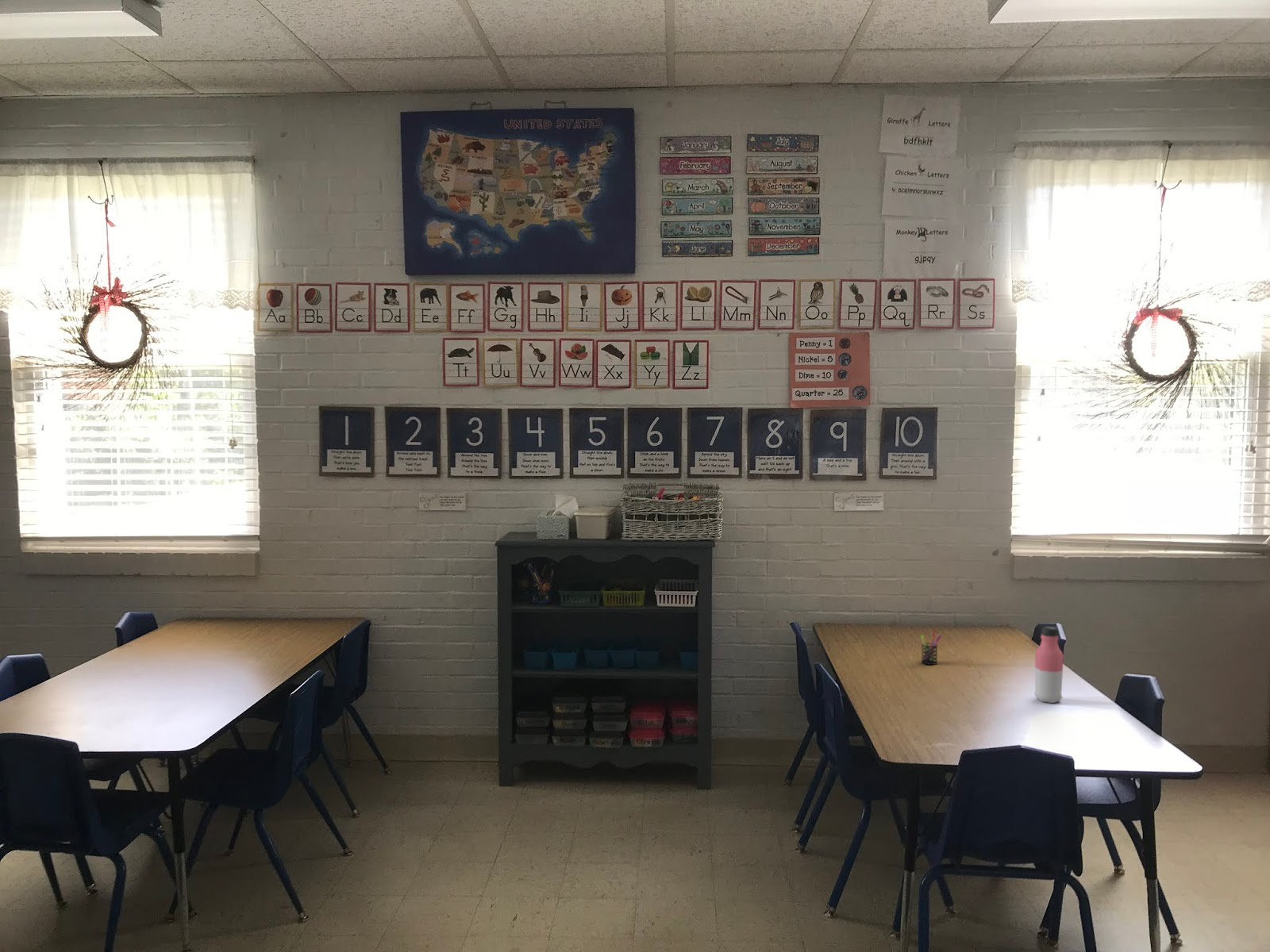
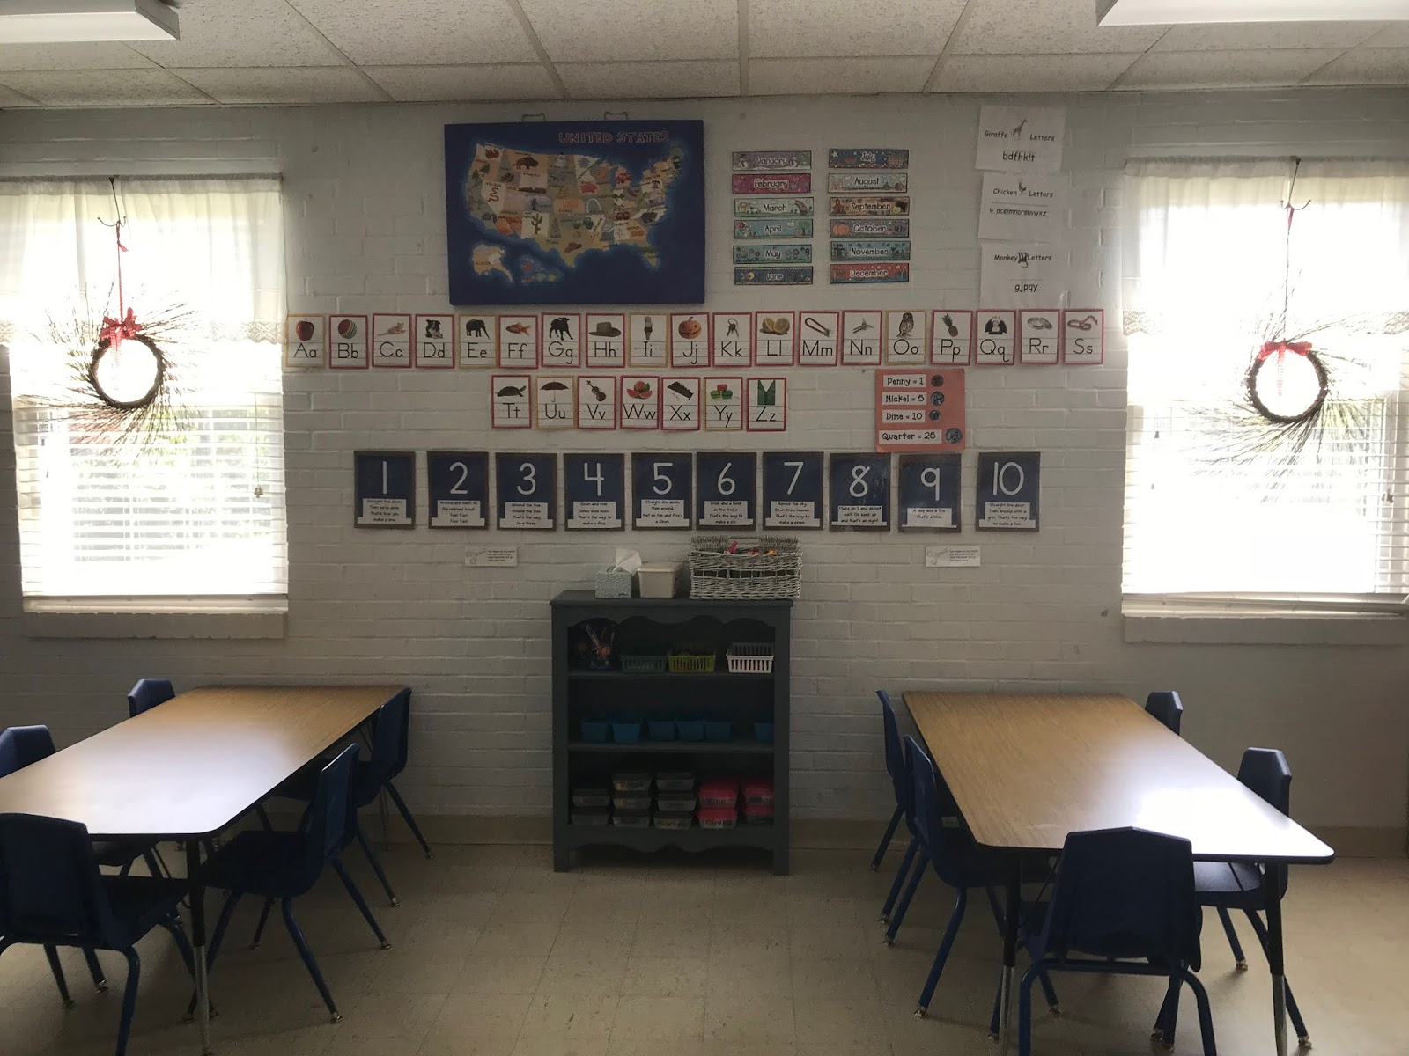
- water bottle (1049, 663)
- pen holder (928, 647)
